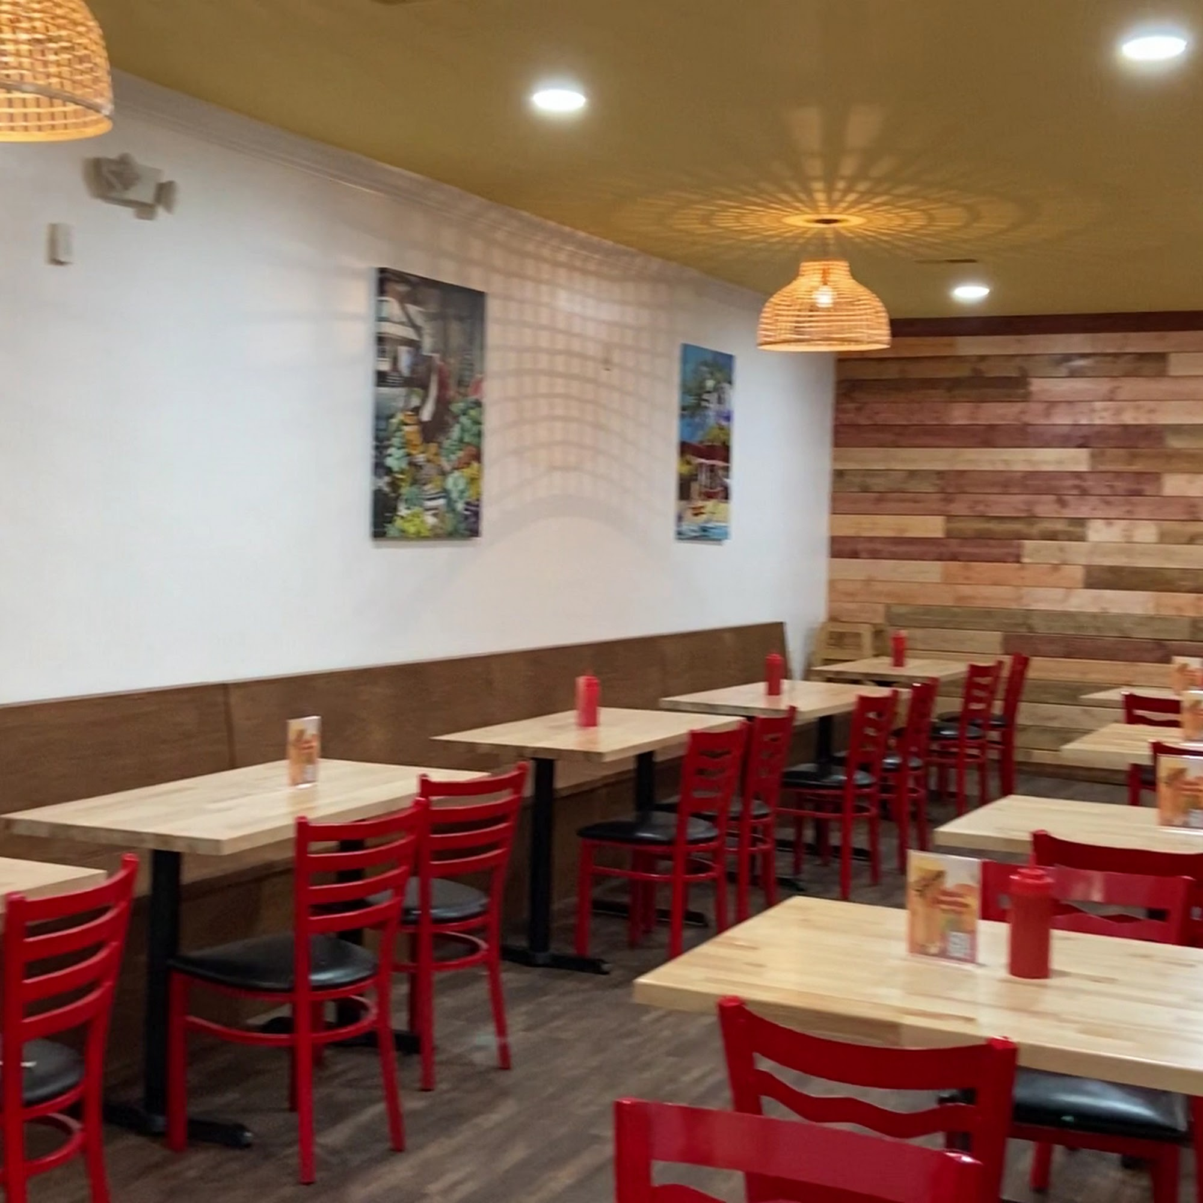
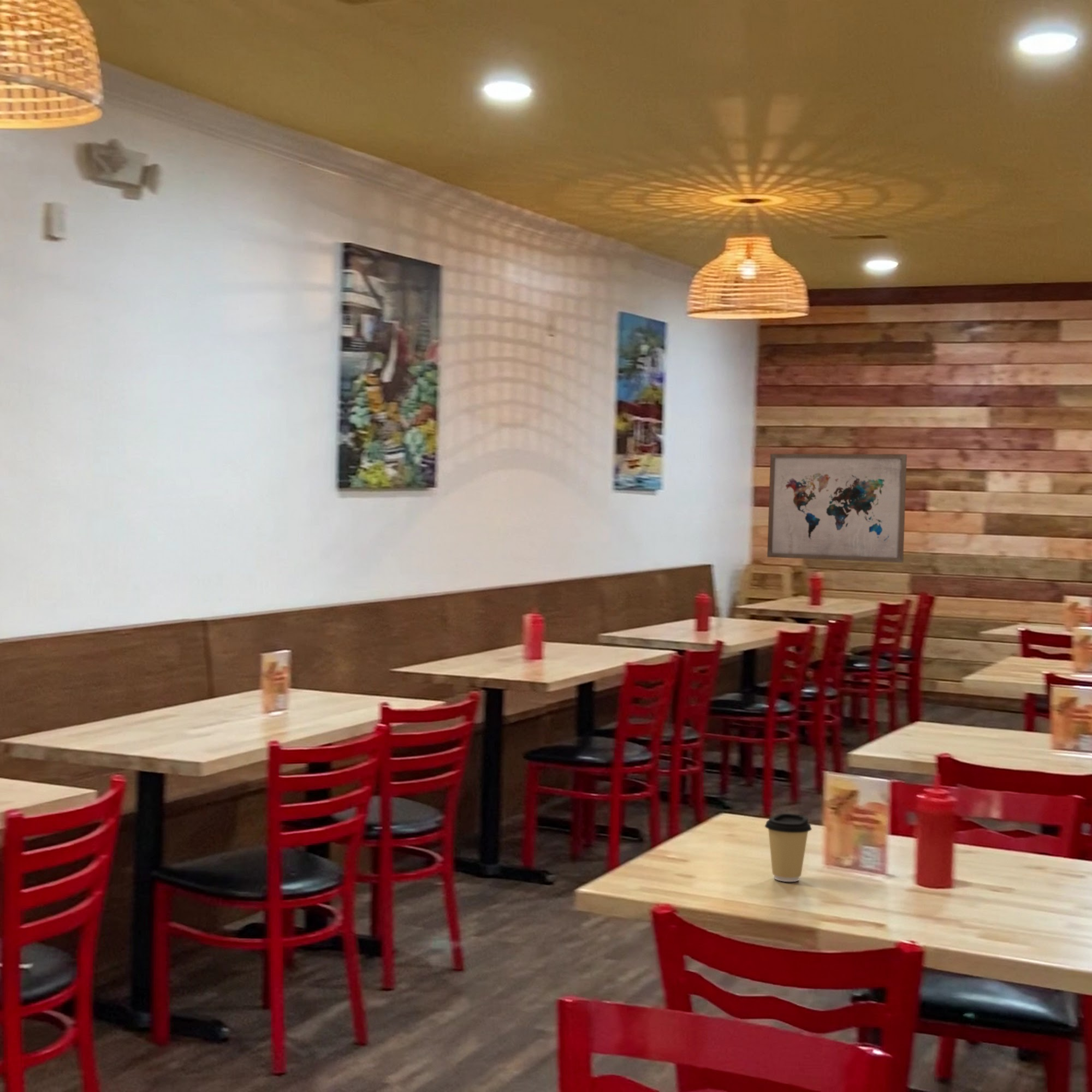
+ coffee cup (787, 847)
+ wall art (835, 507)
